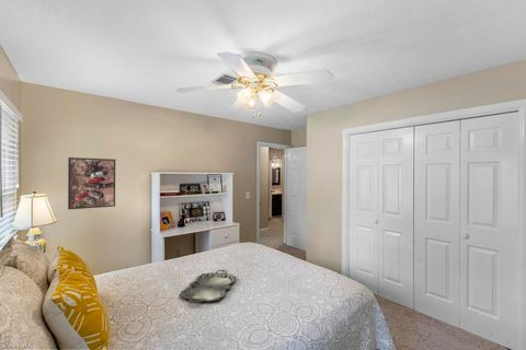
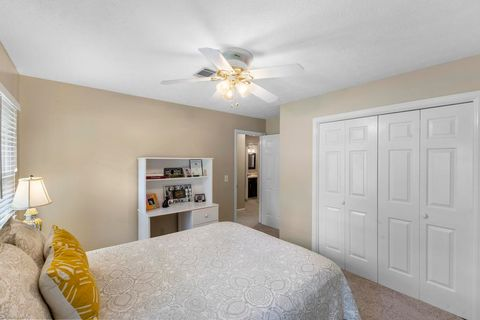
- serving tray (209, 284)
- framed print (92, 183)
